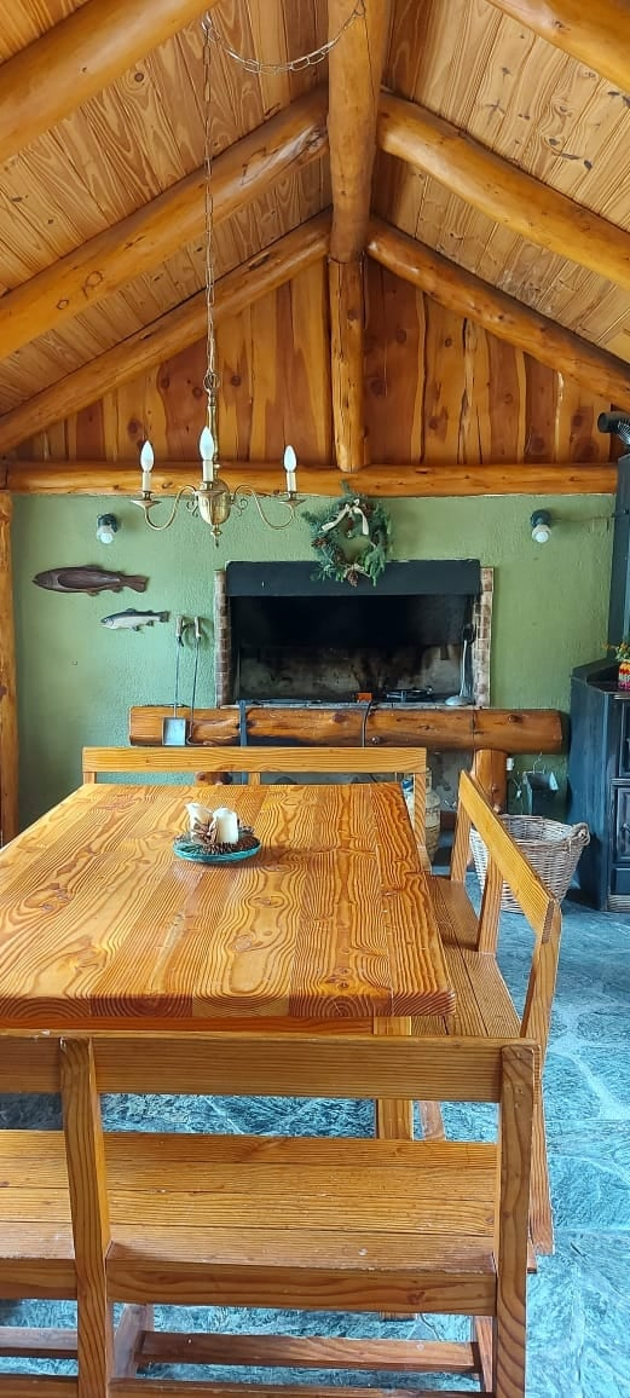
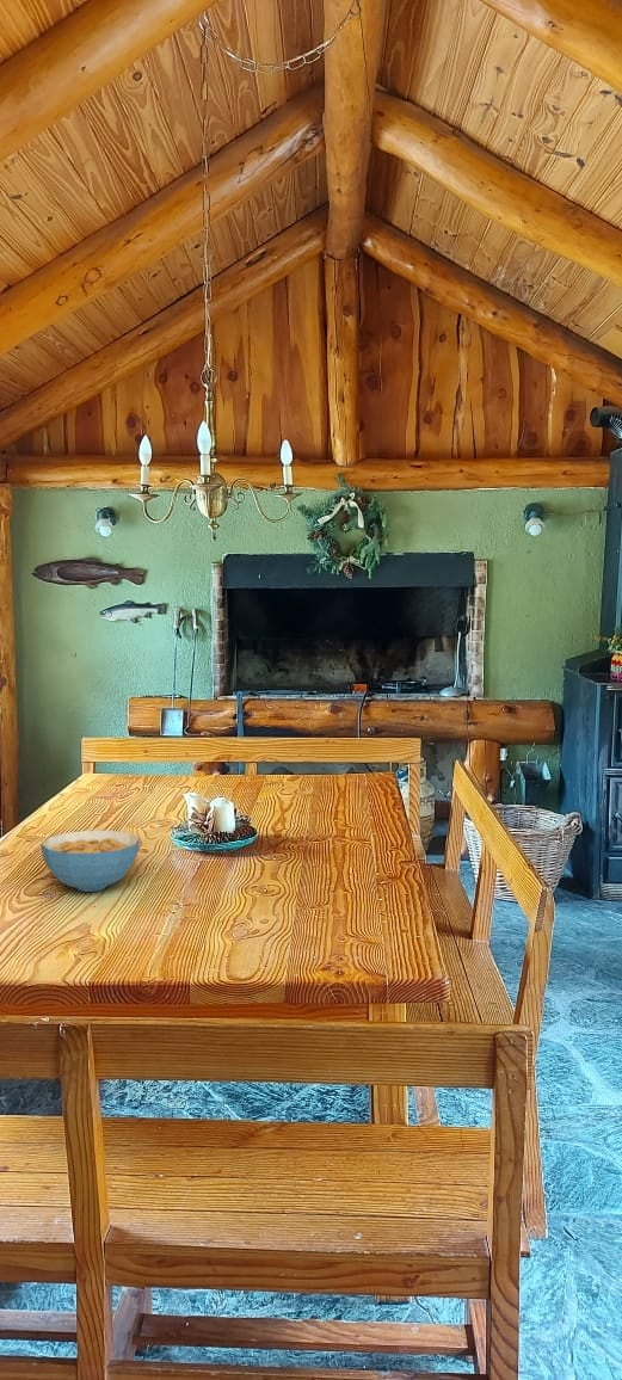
+ cereal bowl (91, 863)
